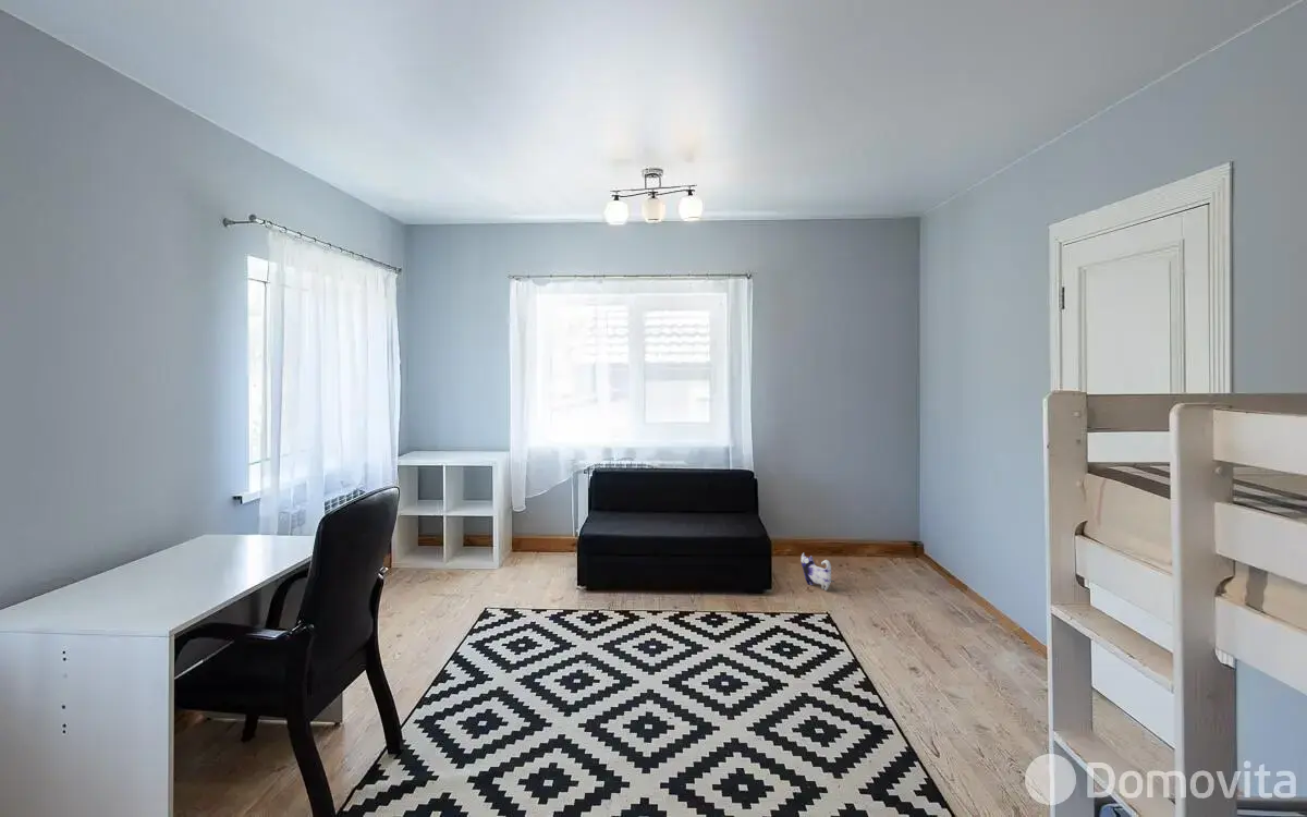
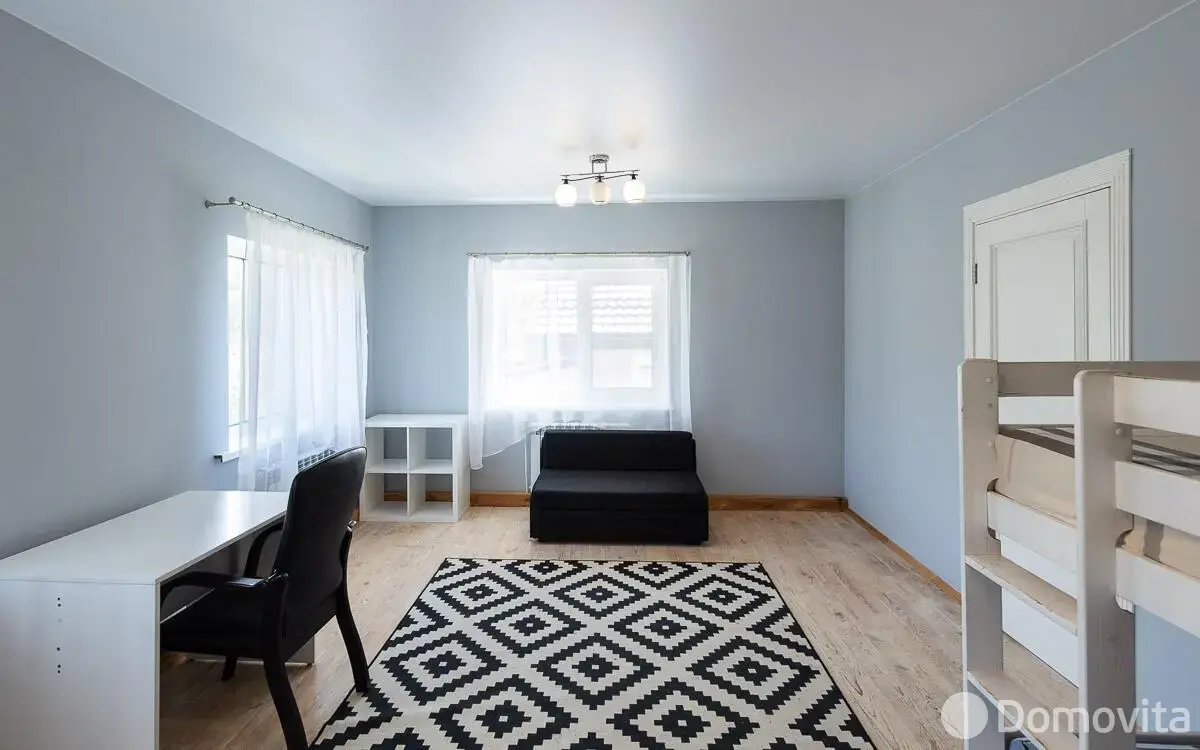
- plush toy (817, 572)
